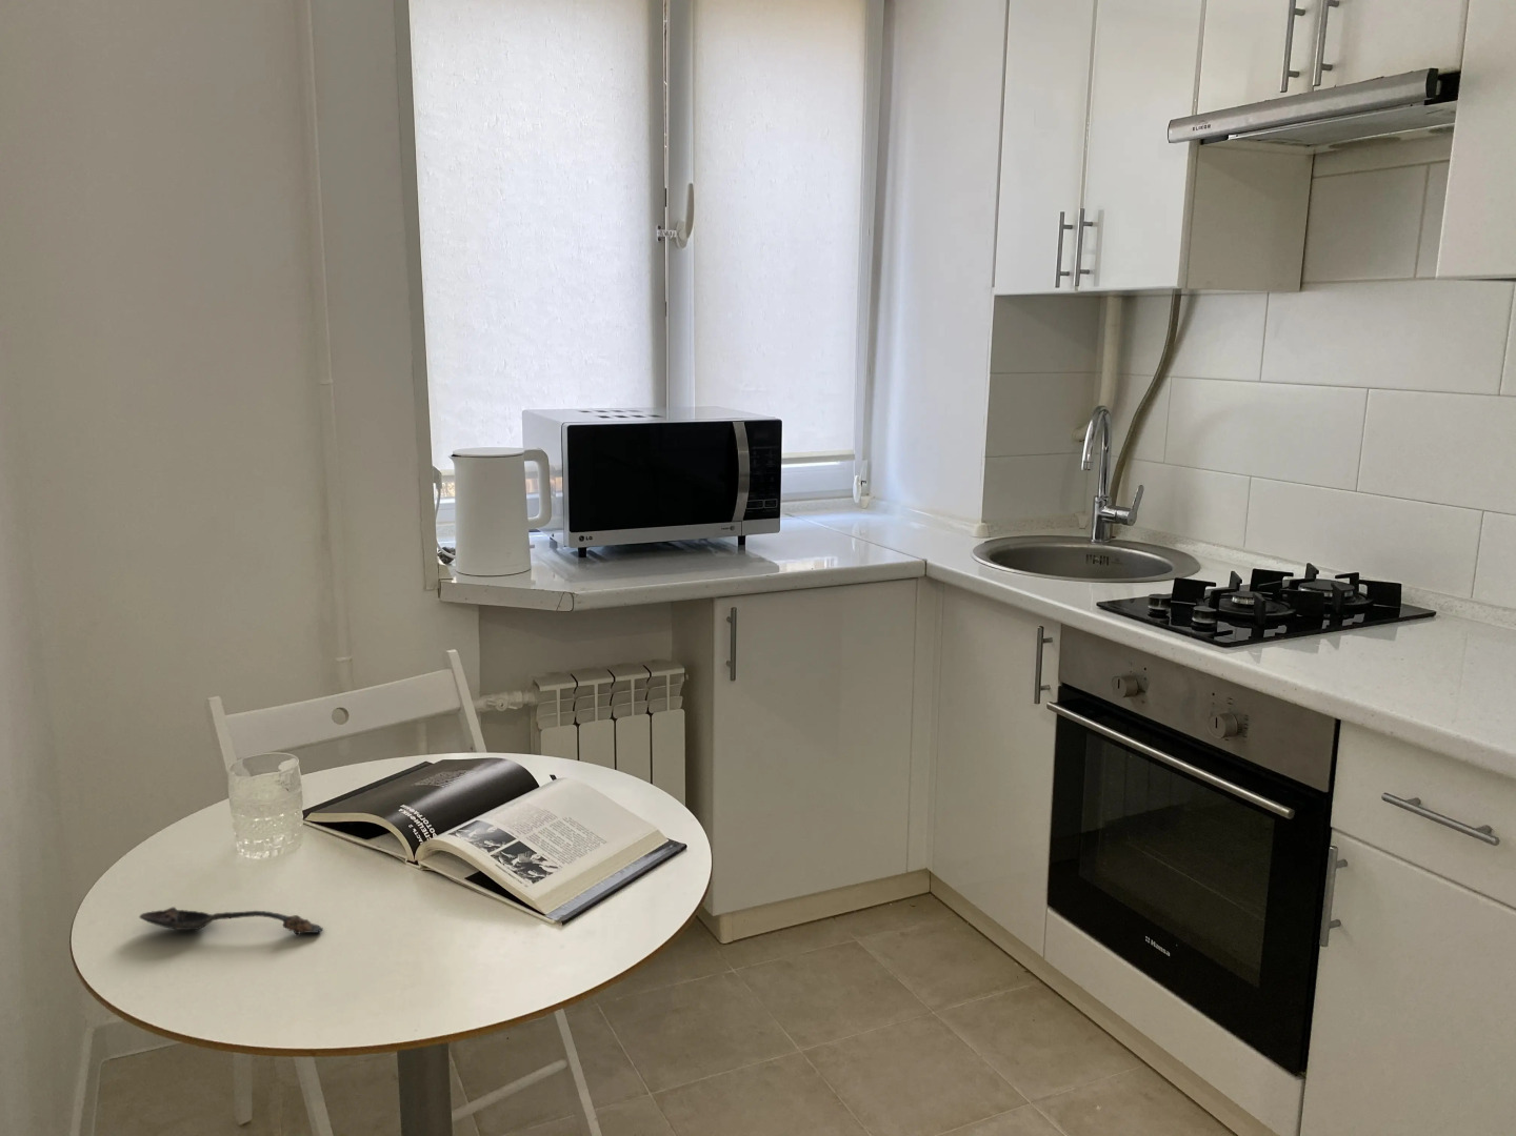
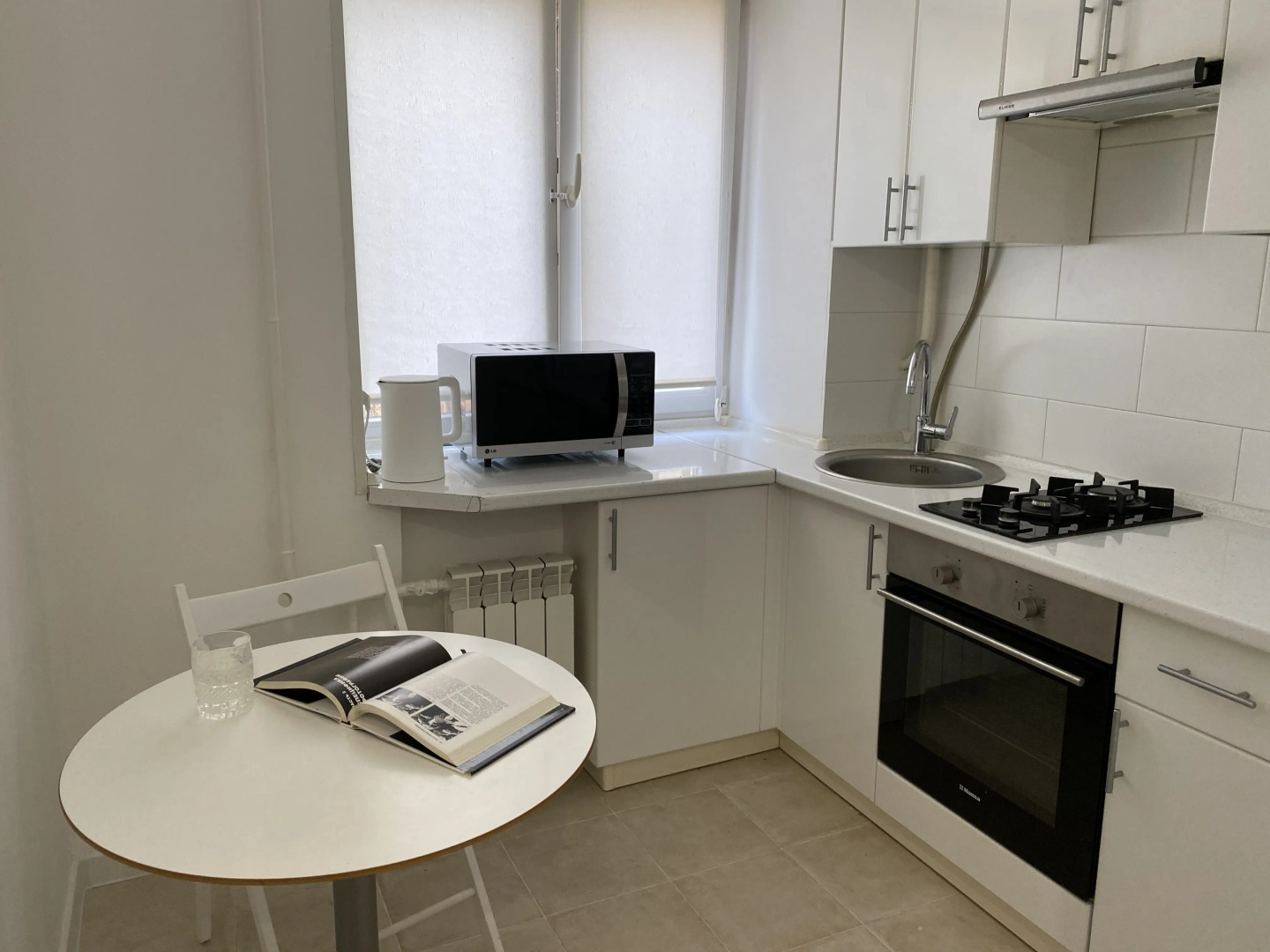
- spoon (229, 918)
